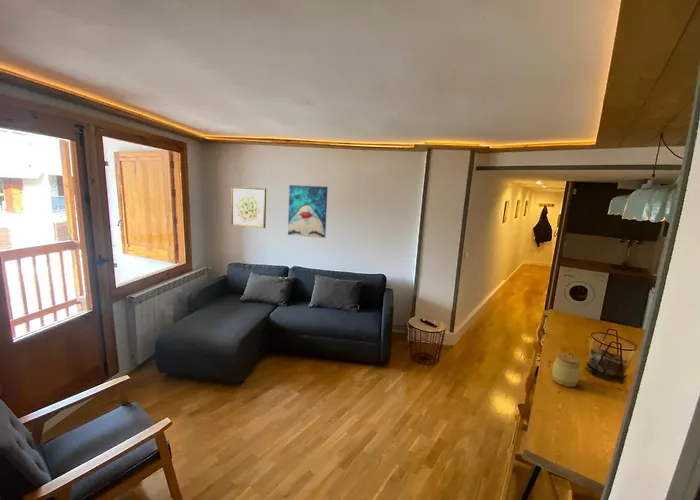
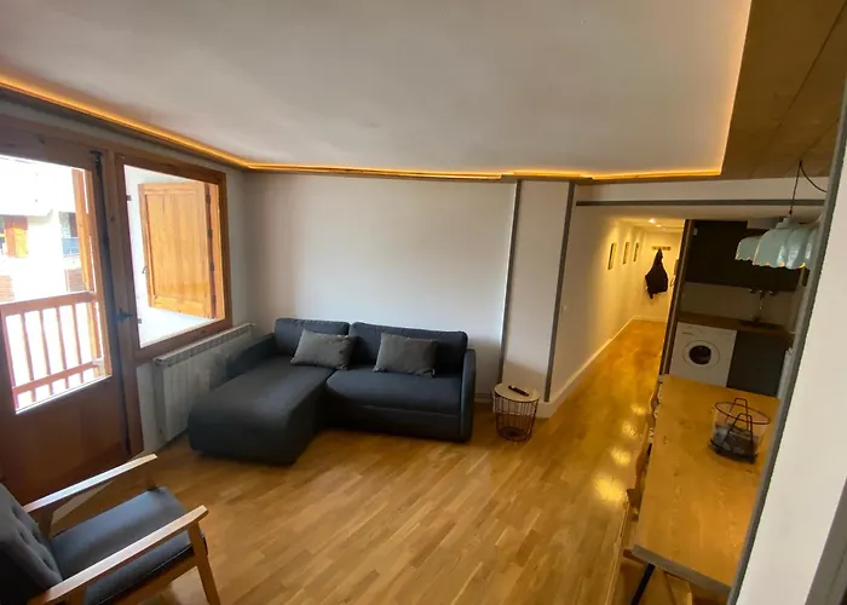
- jar (566, 366)
- wall art (307, 211)
- wall art (248, 207)
